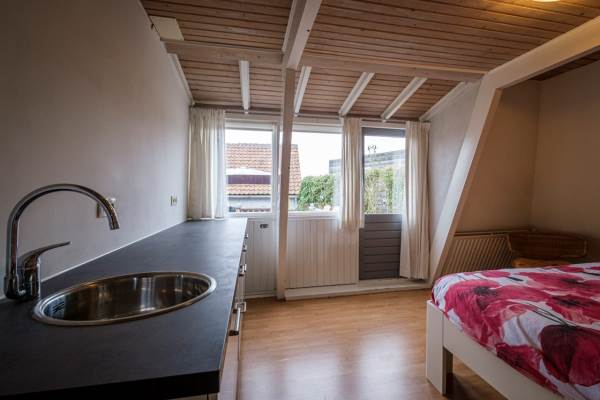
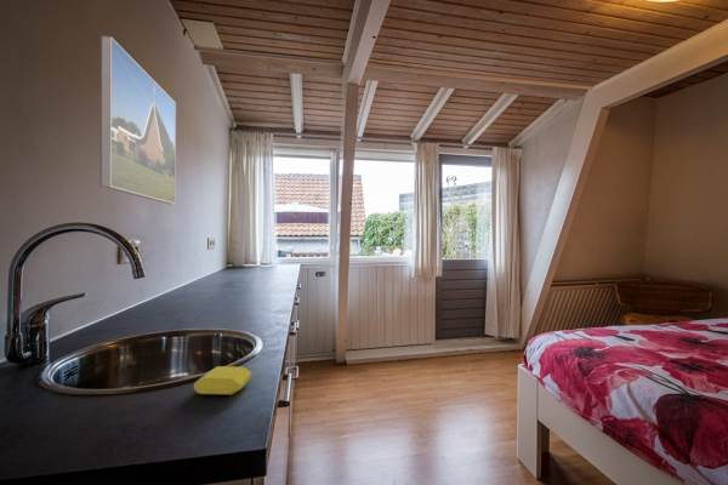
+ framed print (144, 136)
+ soap bar (223, 380)
